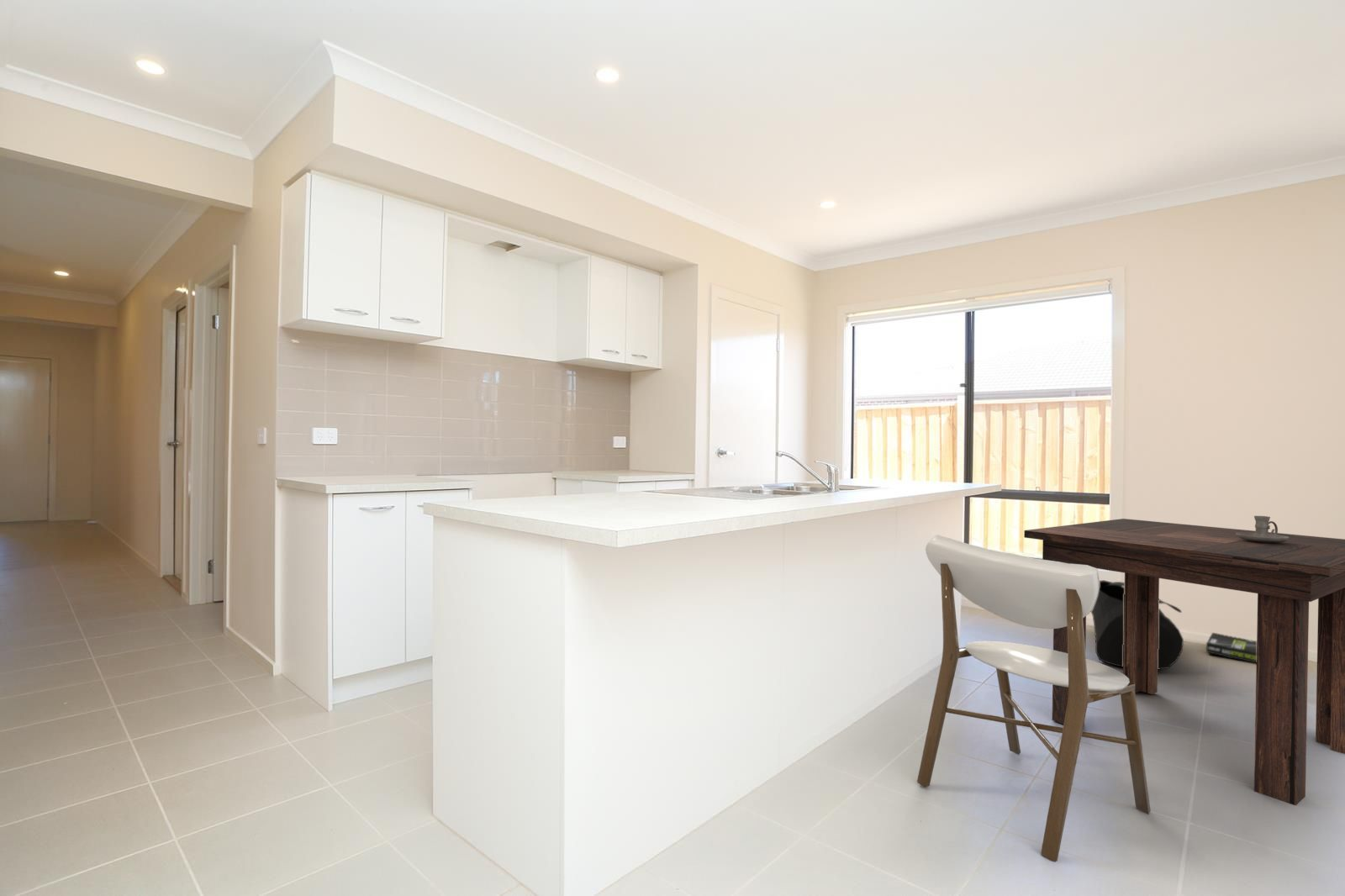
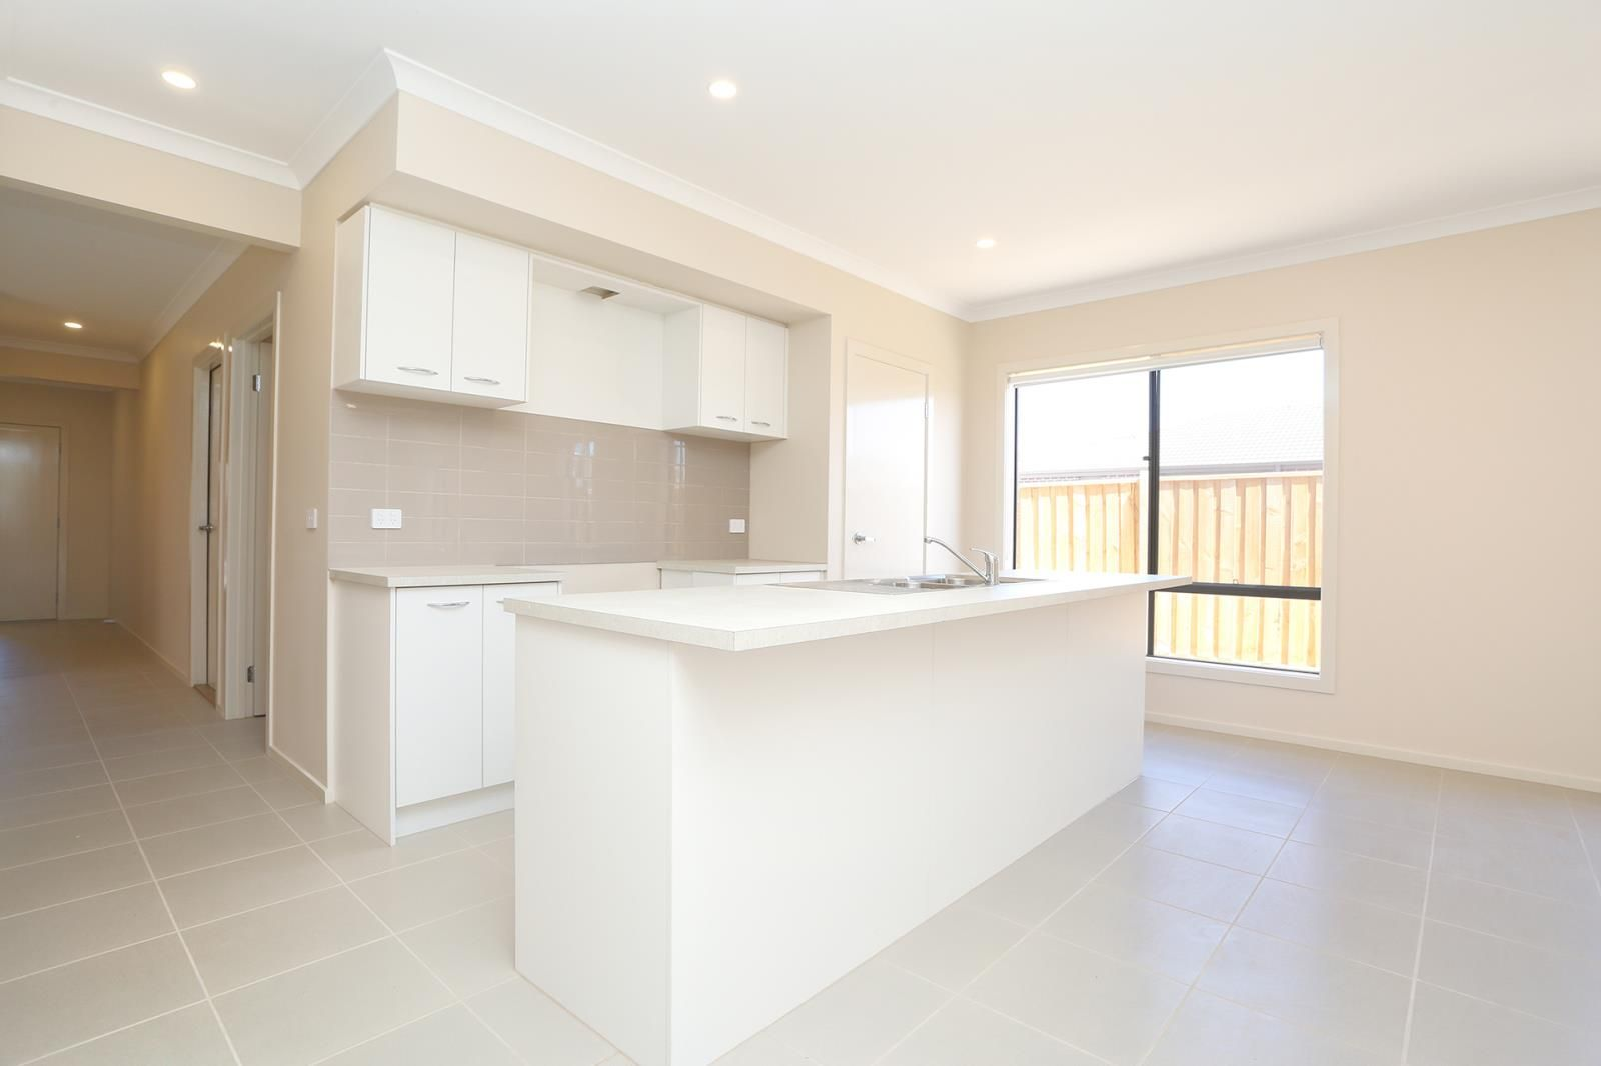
- dining chair (1029, 670)
- dining table (1158, 635)
- bag (1123, 619)
- candle holder (1264, 528)
- box (1241, 648)
